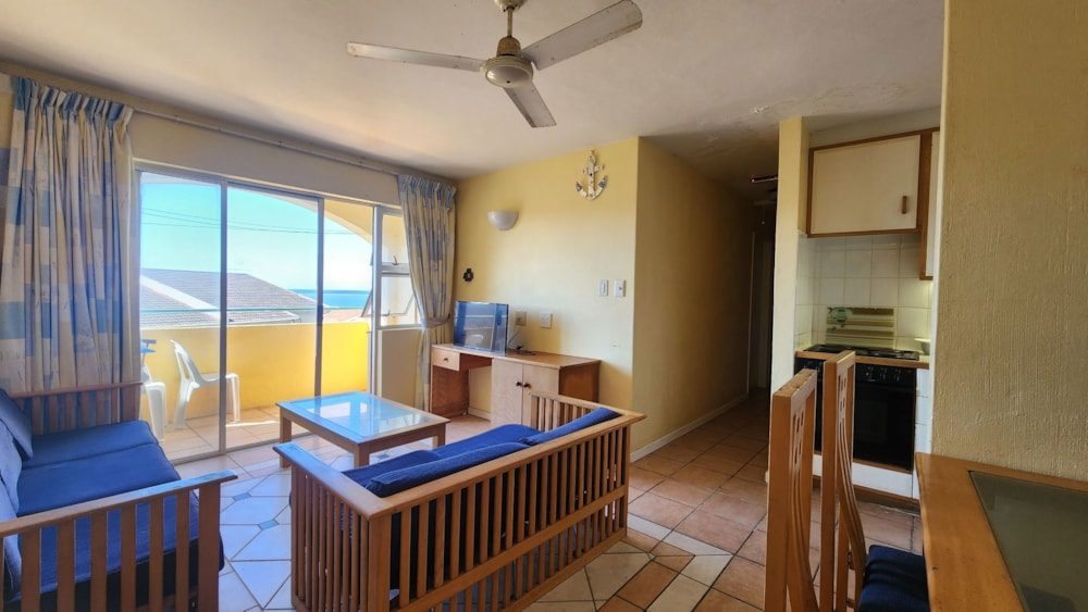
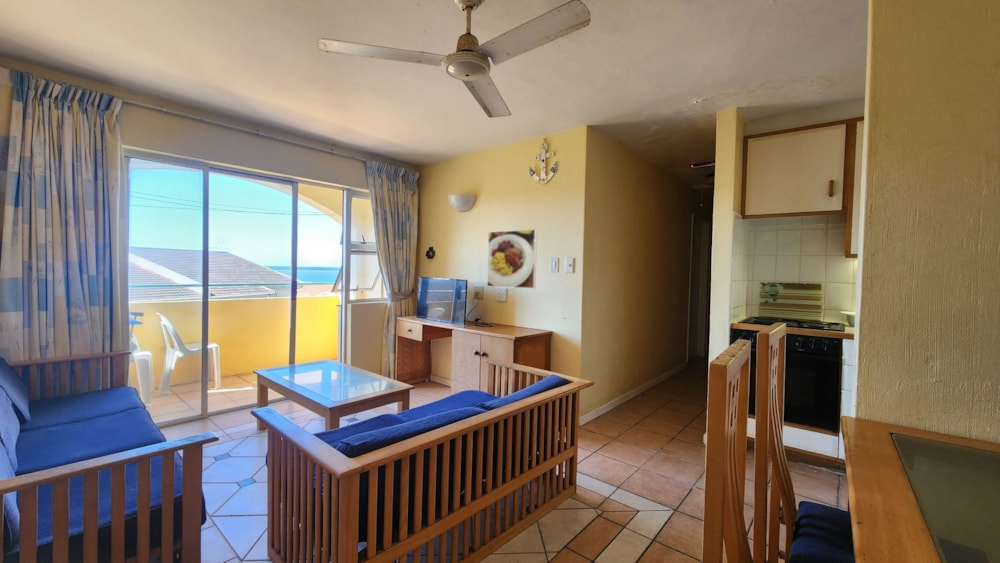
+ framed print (511, 259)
